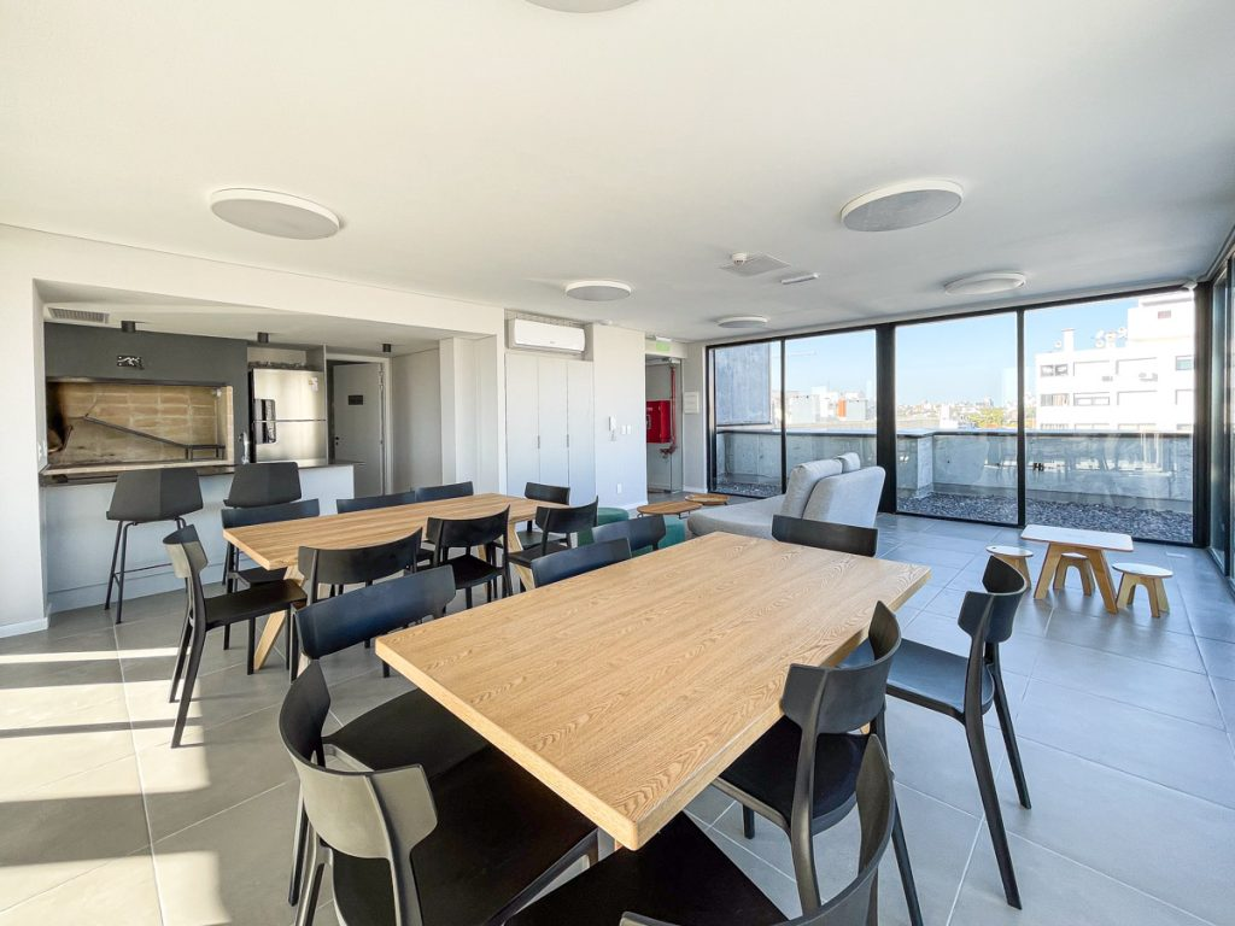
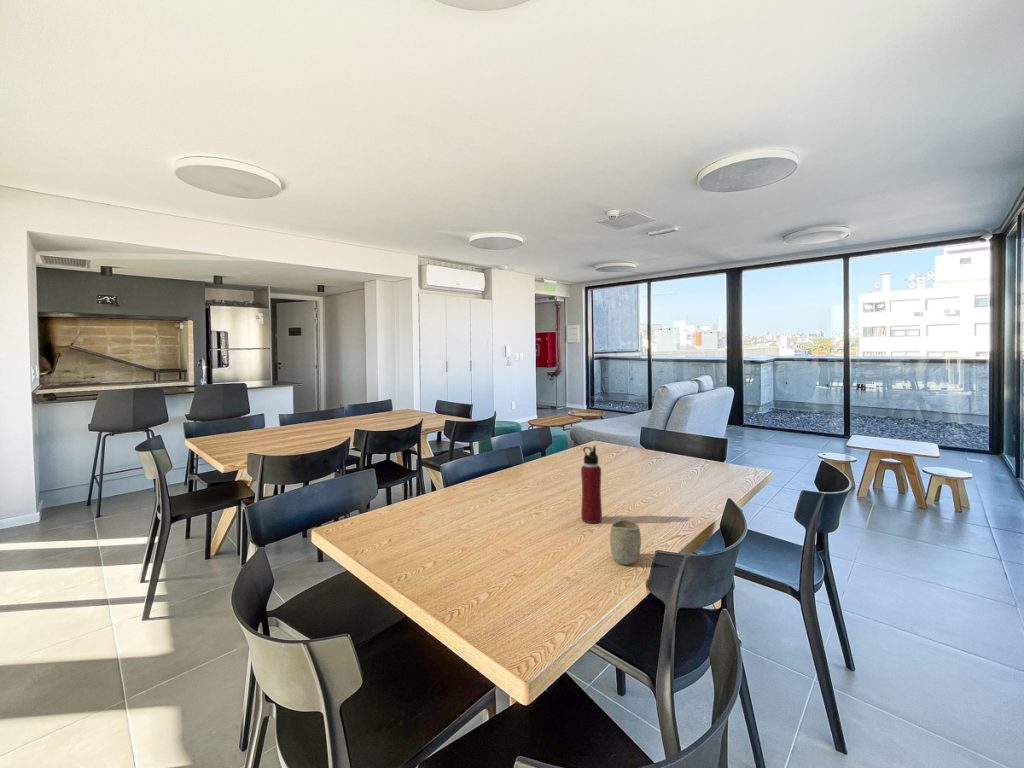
+ water bottle (591, 483)
+ cup (625, 541)
